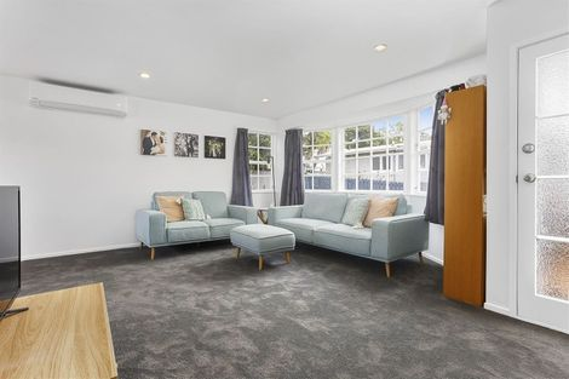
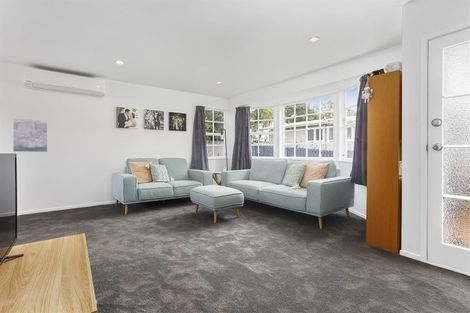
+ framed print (30, 135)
